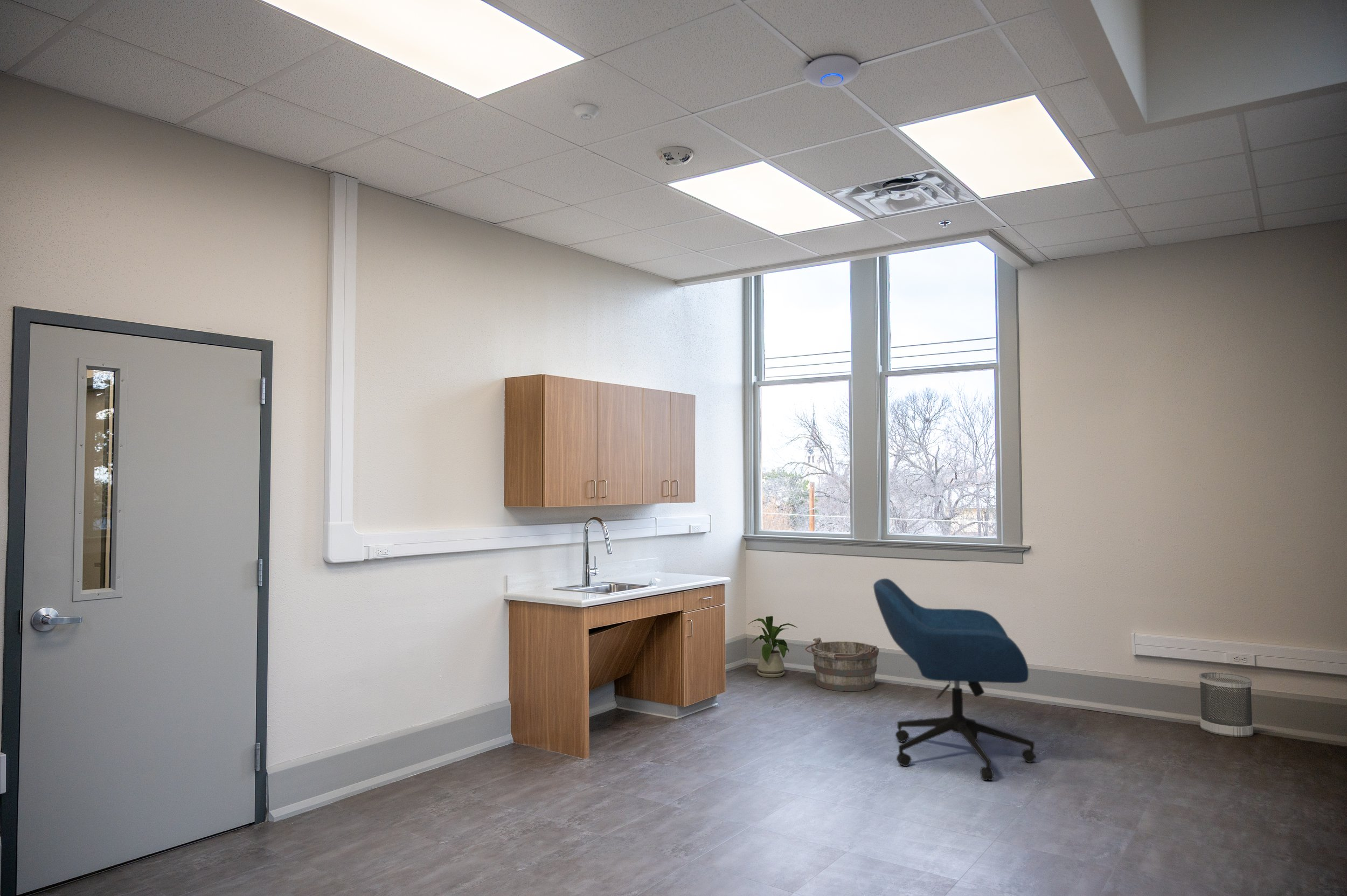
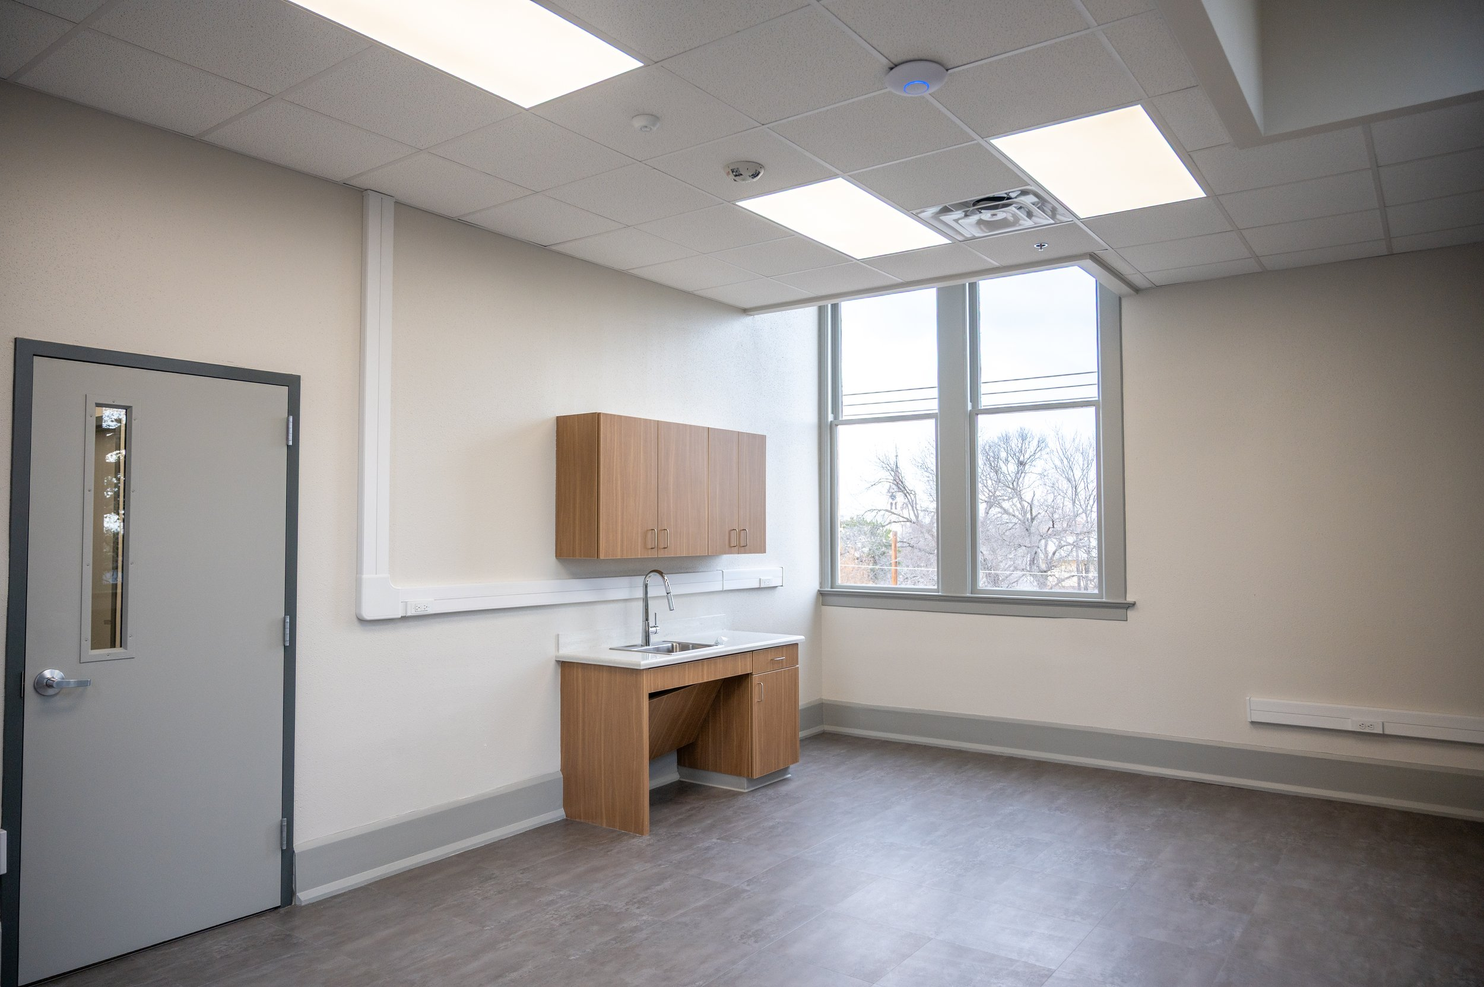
- office chair (952, 669)
- house plant (775, 643)
- wastebasket (1226, 704)
- bucket (843, 664)
